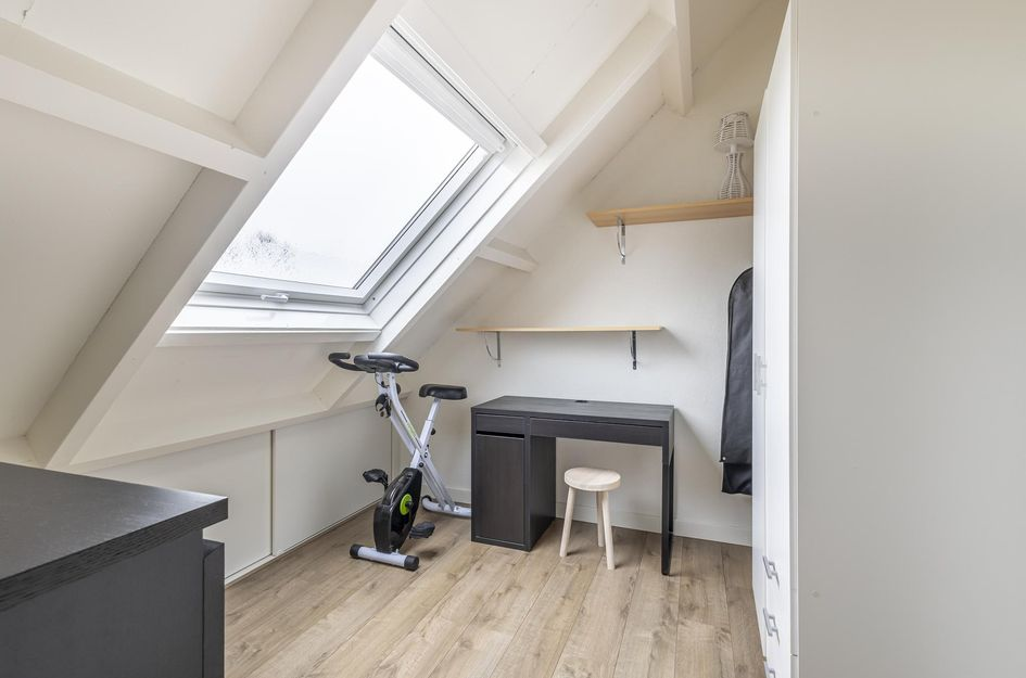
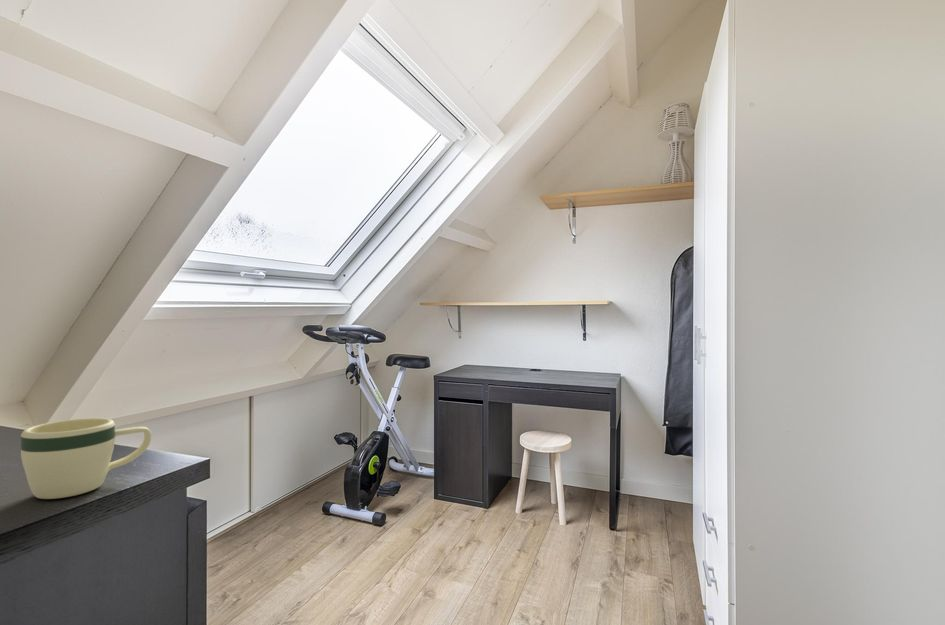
+ mug (90, 453)
